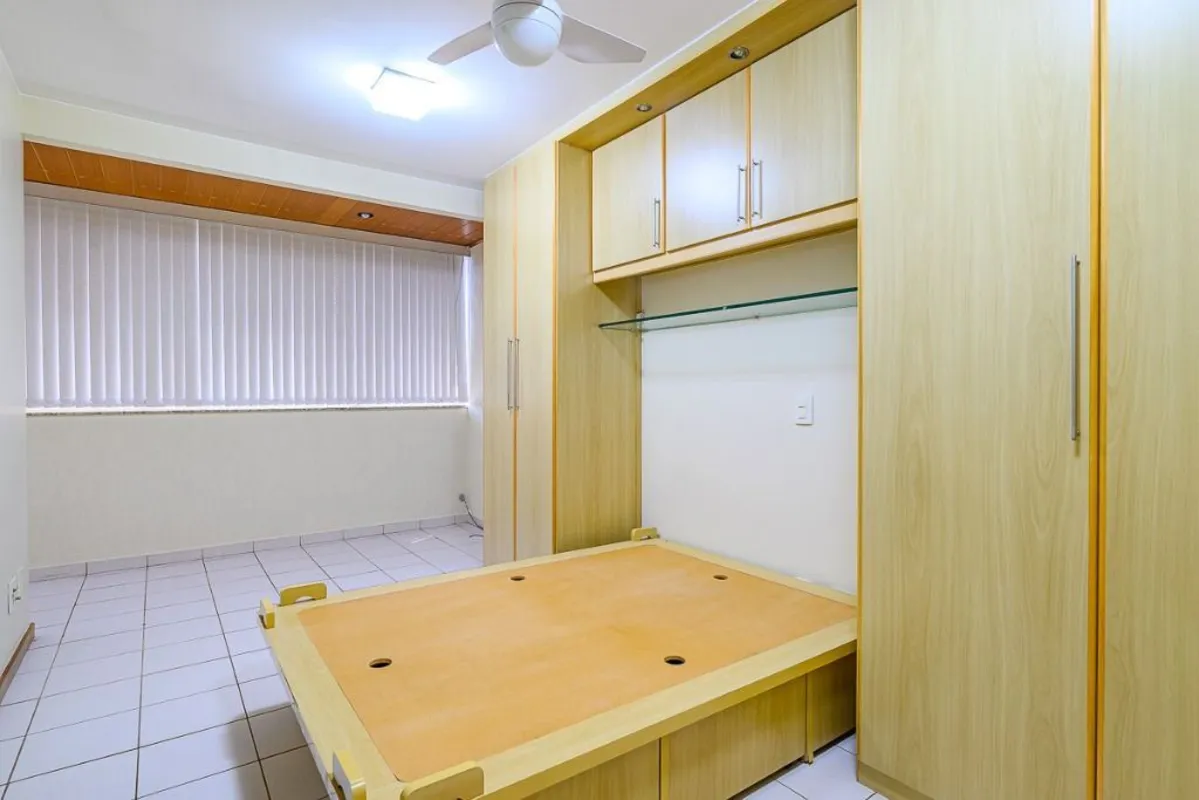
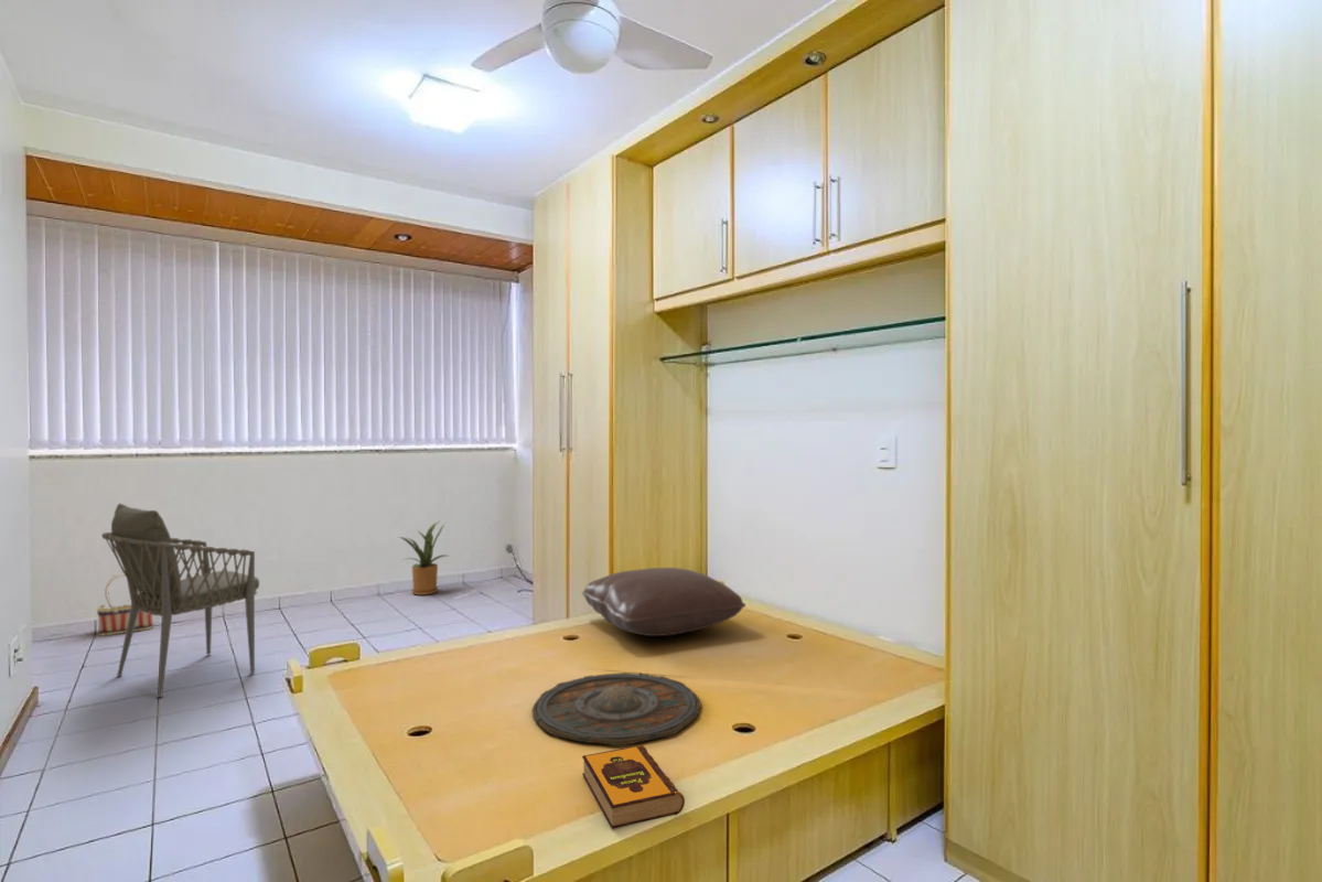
+ pillow (659, 600)
+ house plant (421, 557)
+ basket (126, 605)
+ tray (617, 697)
+ hardback book (631, 783)
+ armchair (183, 588)
